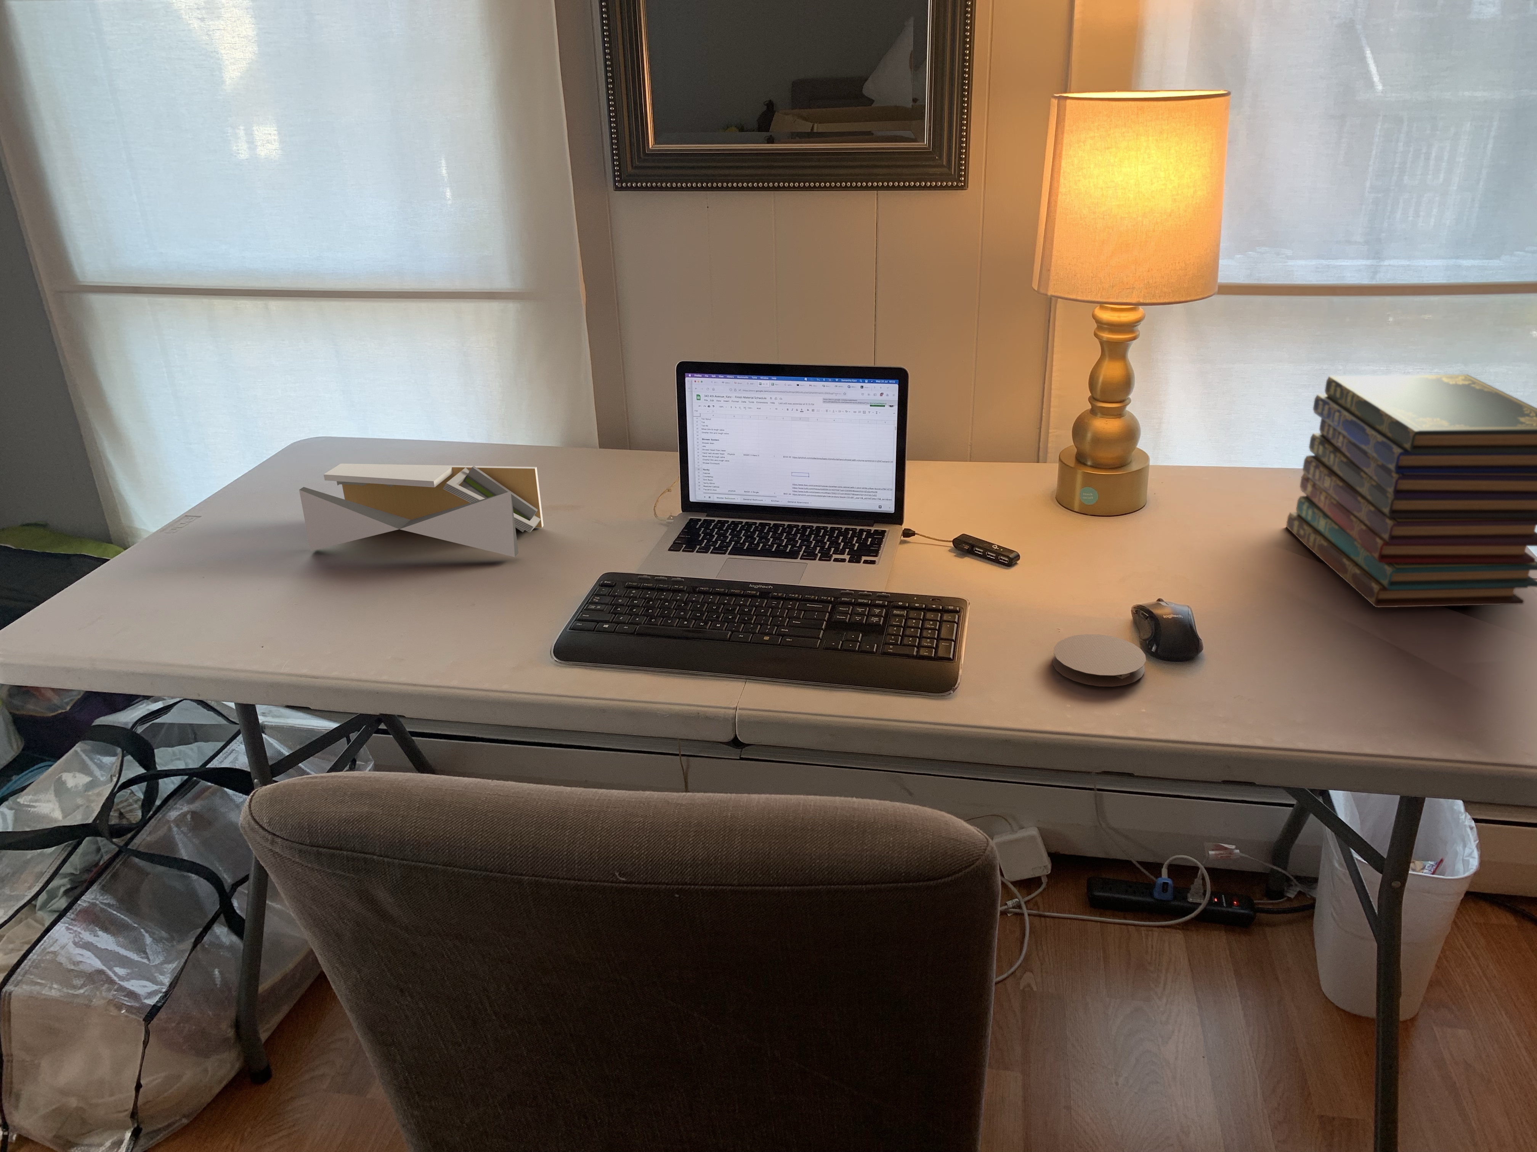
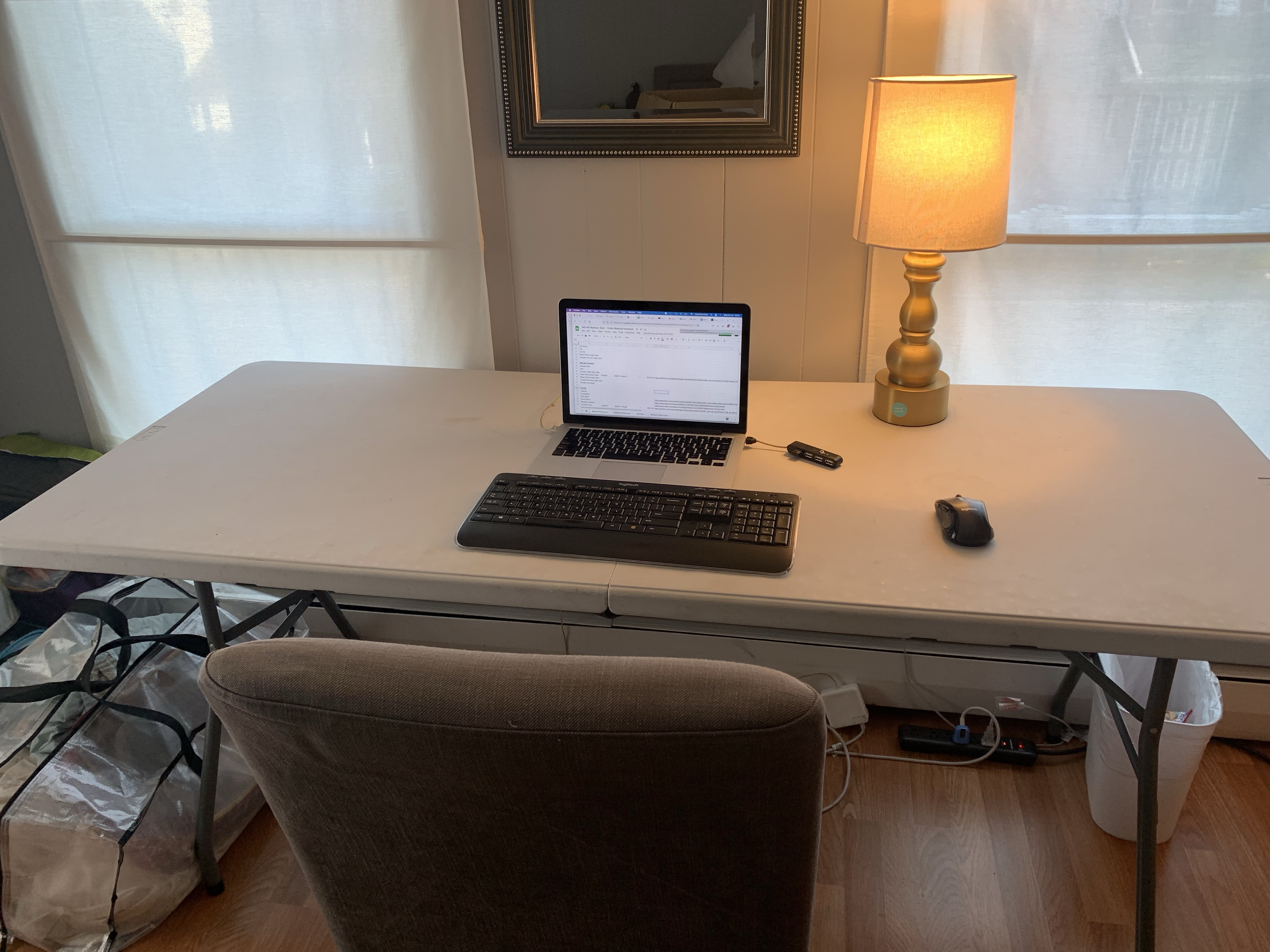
- desk organizer (421, 509)
- book stack (1421, 485)
- coaster (1099, 659)
